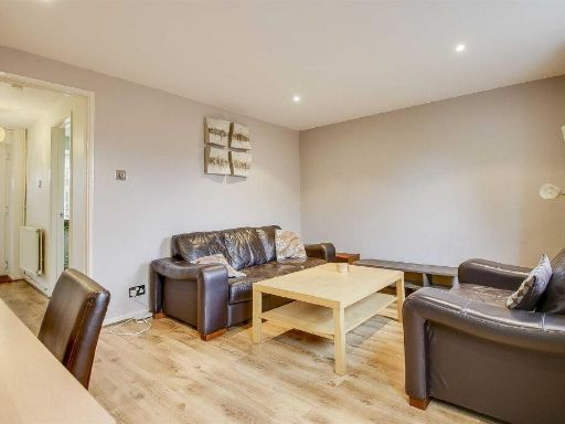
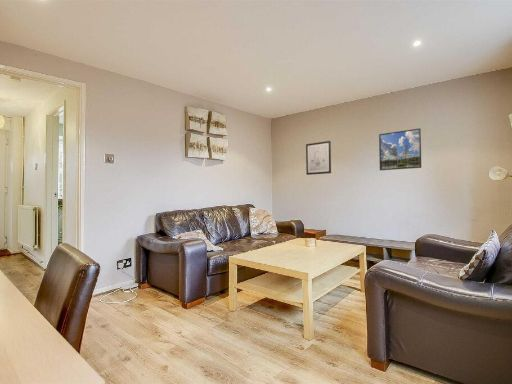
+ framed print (399, 150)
+ wall art (318, 158)
